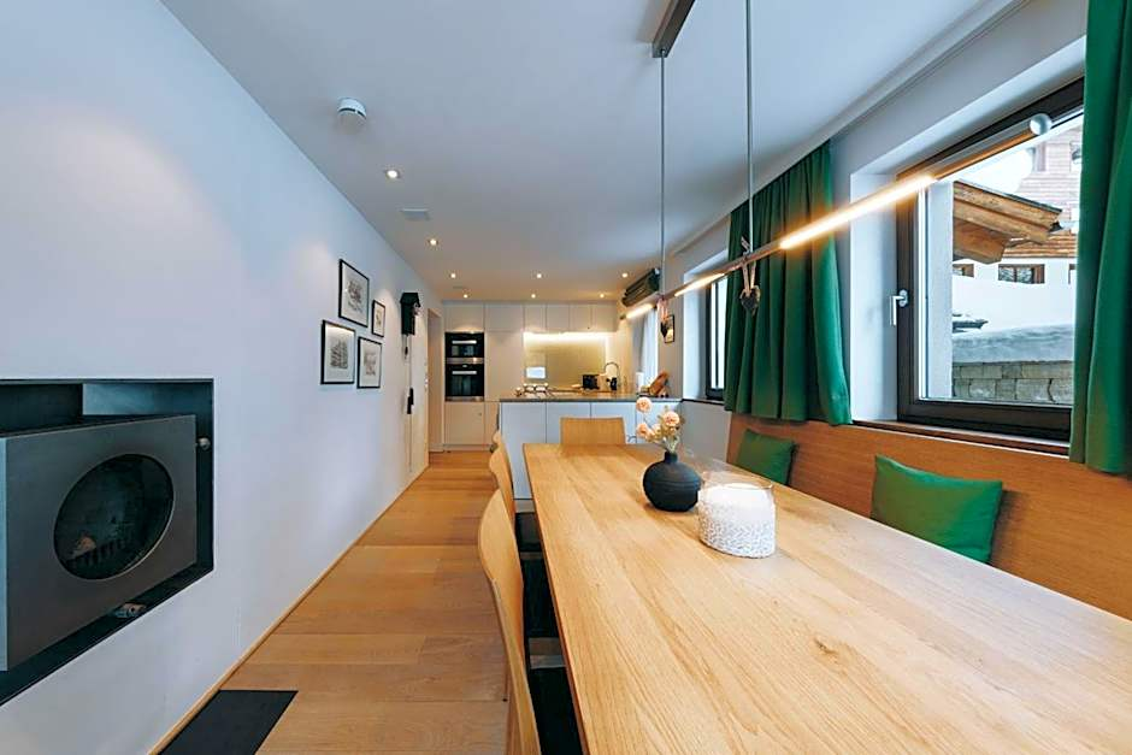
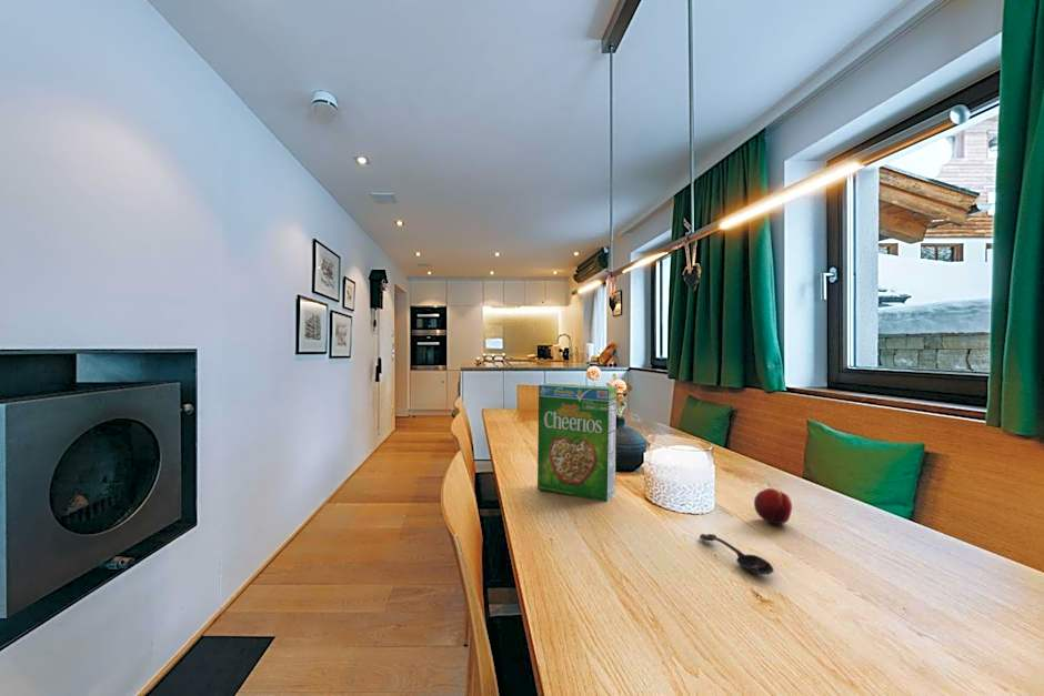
+ fruit (772, 505)
+ cereal box (576, 438)
+ spoon (734, 551)
